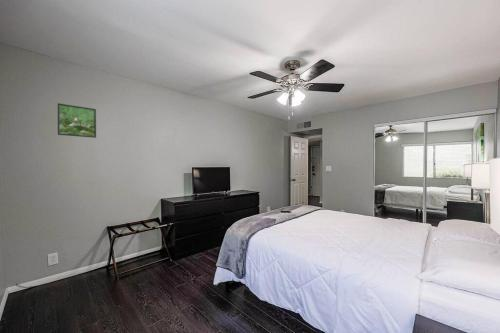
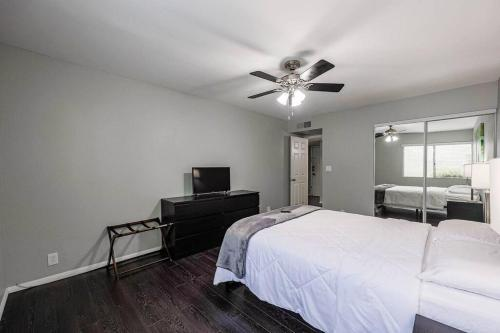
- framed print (77, 121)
